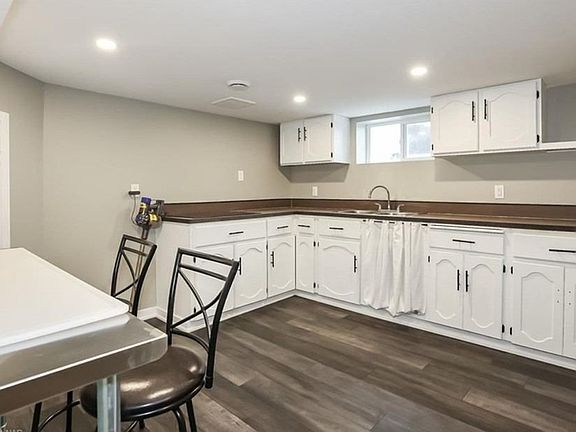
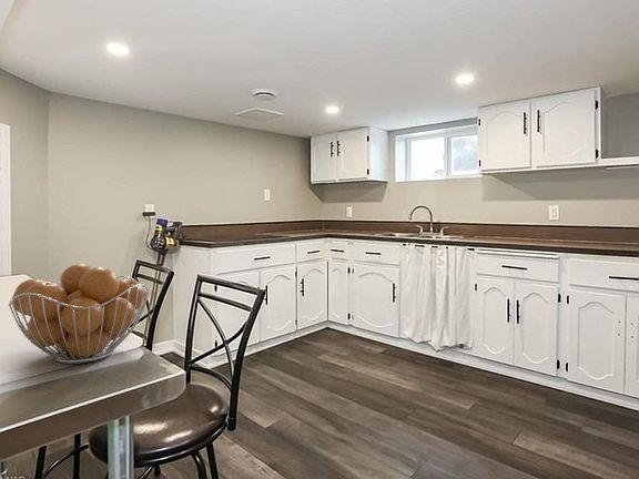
+ fruit basket (83, 310)
